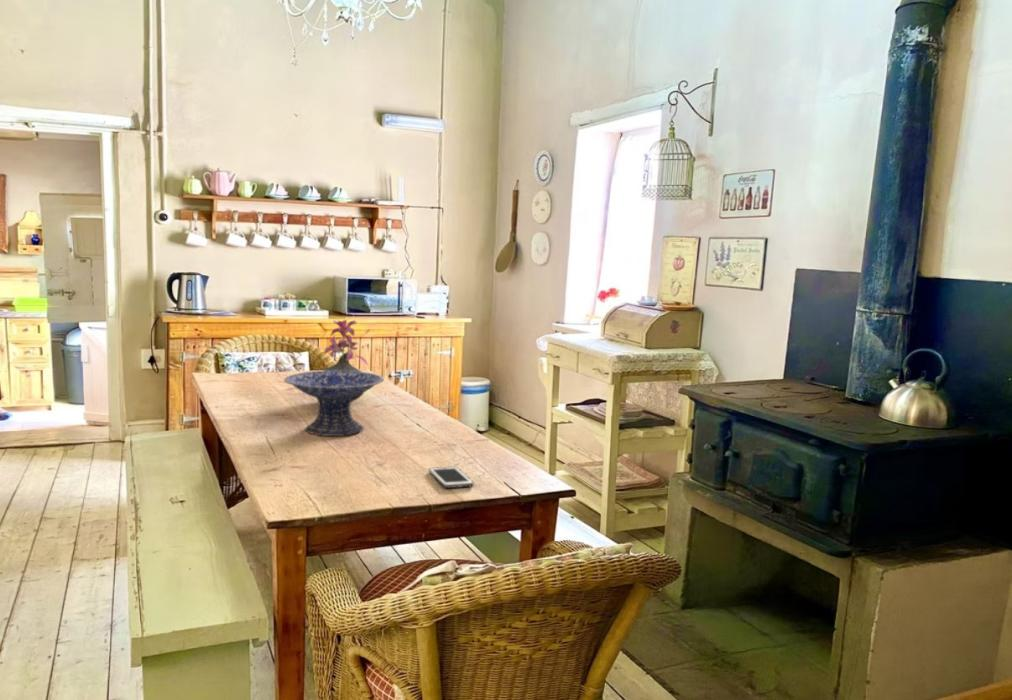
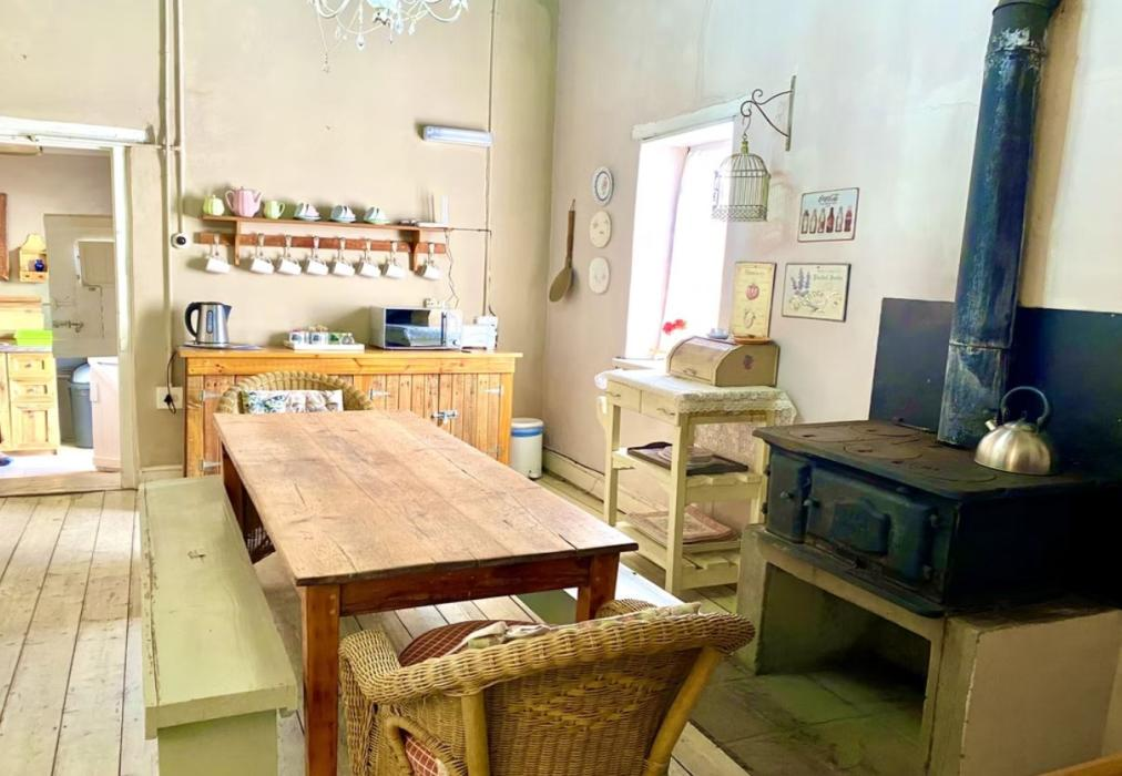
- vase (343, 361)
- decorative bowl (334, 403)
- cell phone (450, 477)
